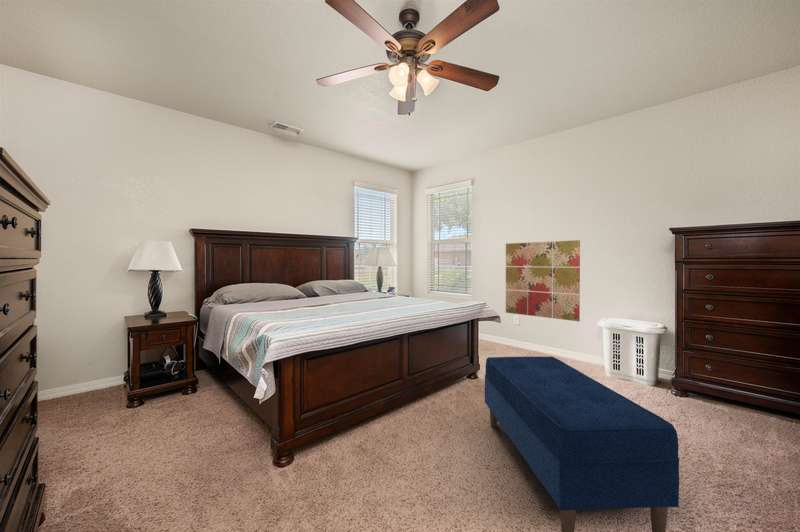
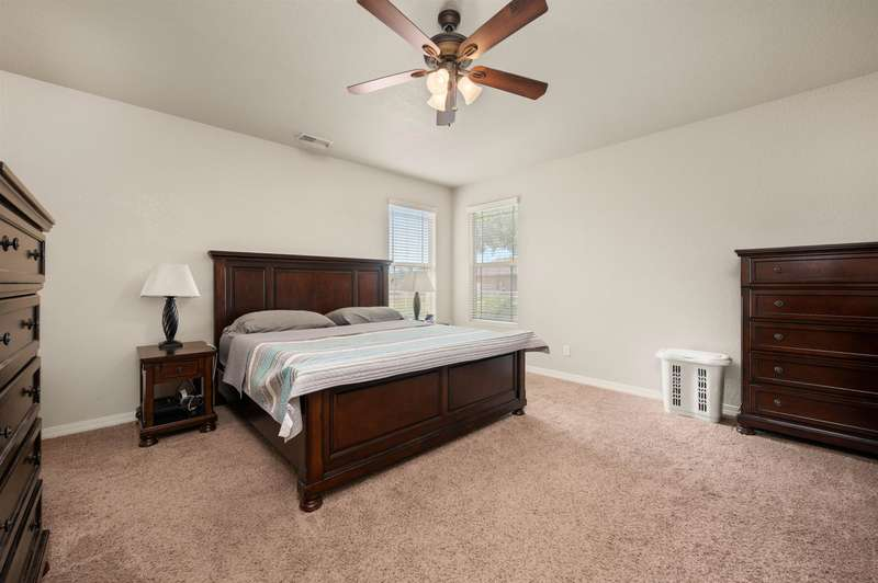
- wall art (539, 279)
- bench (555, 425)
